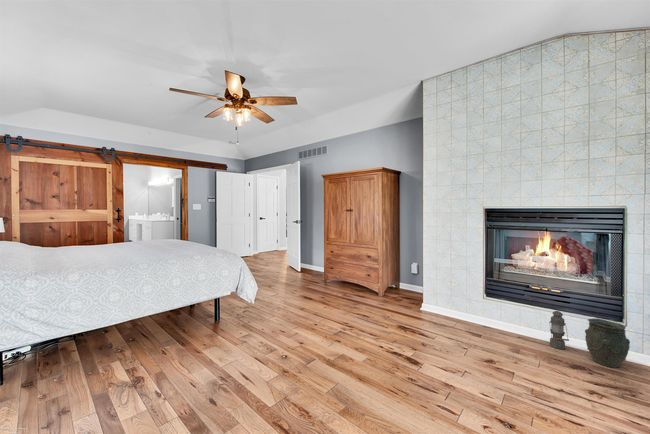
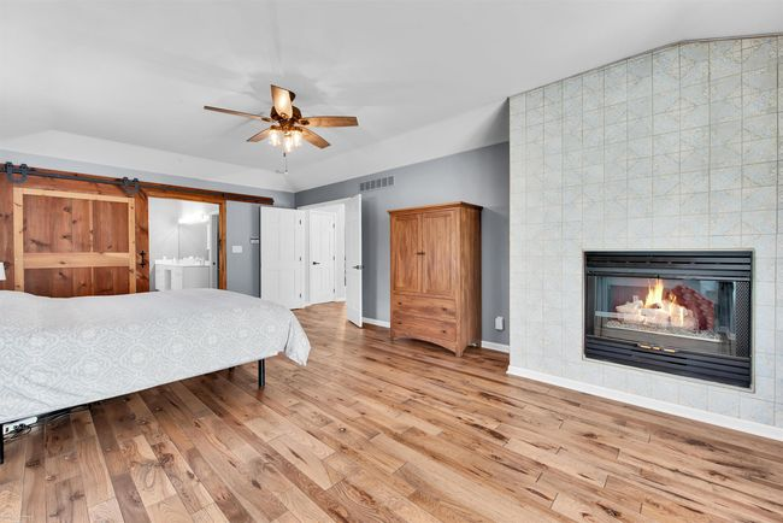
- vase (606, 342)
- lantern (558, 329)
